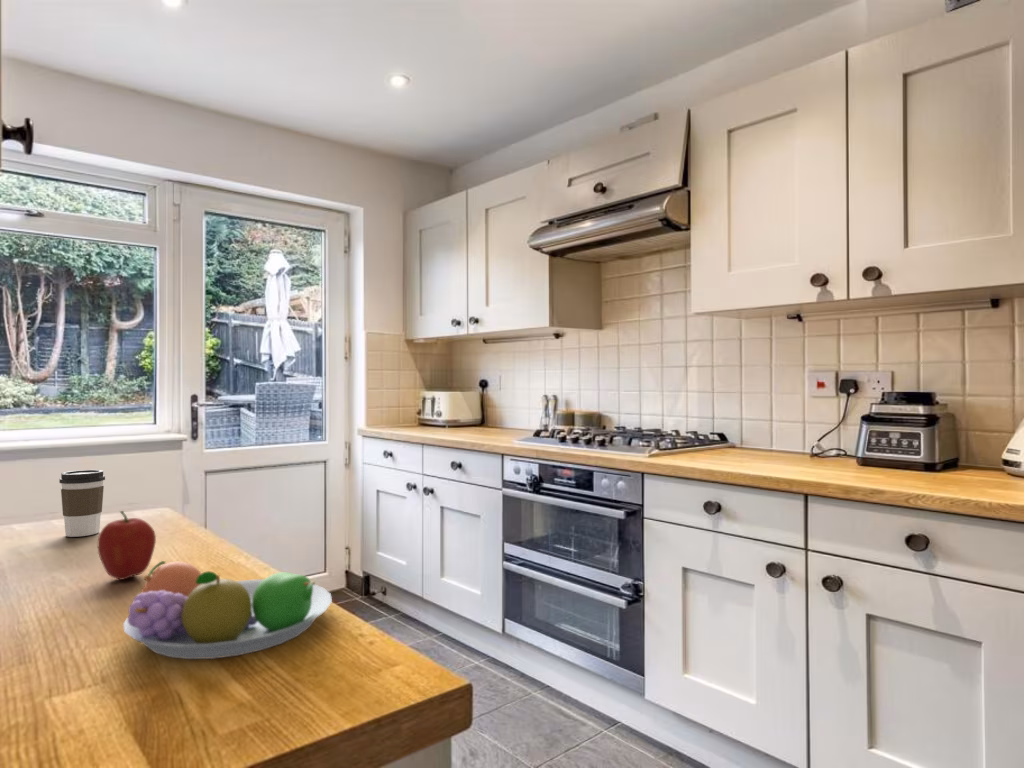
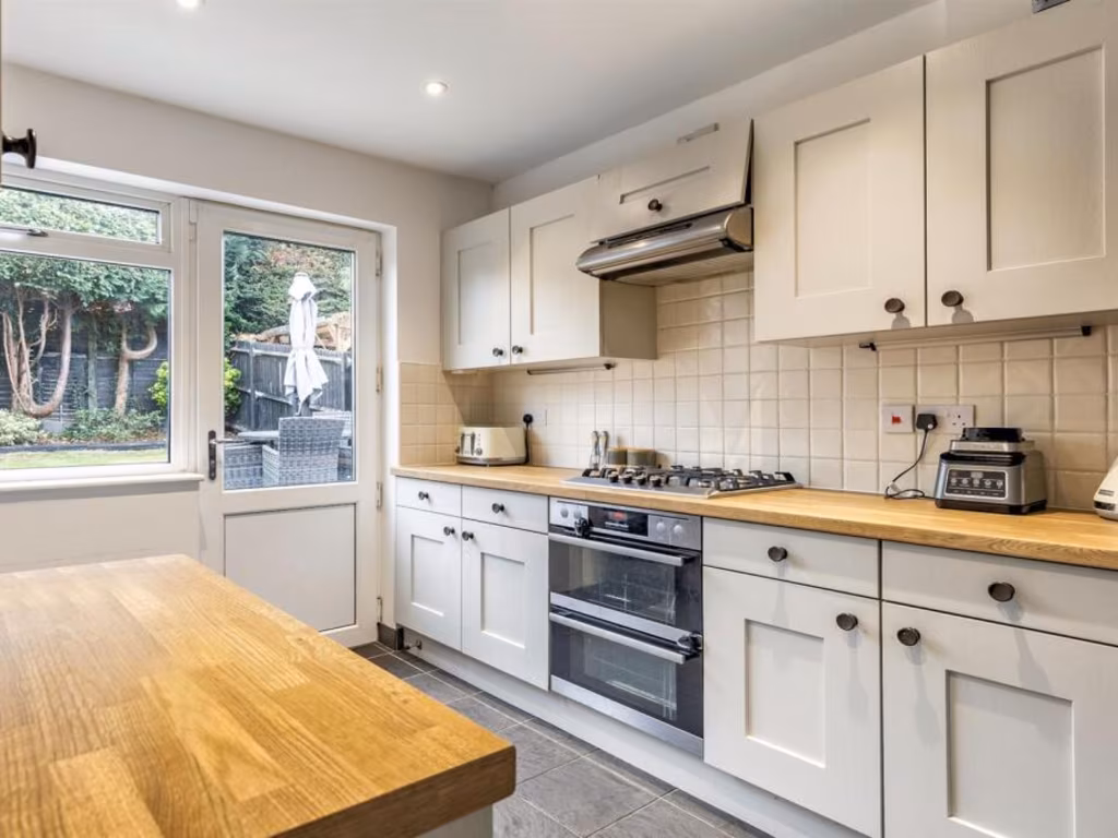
- fruit bowl (236, 591)
- fruit (126, 544)
- coffee cup (82, 502)
